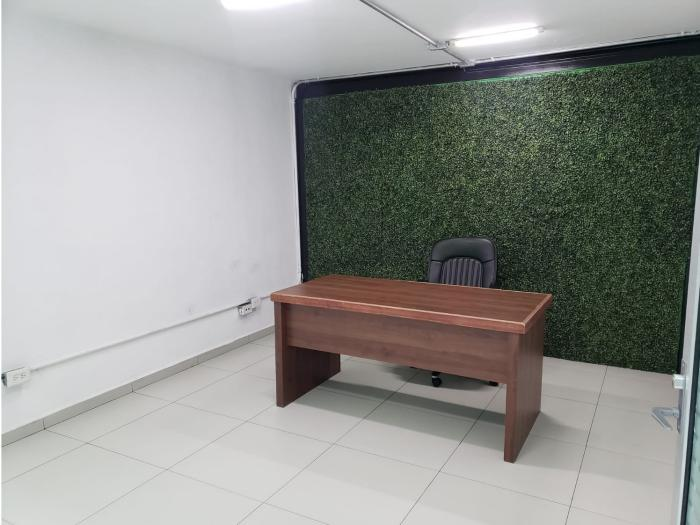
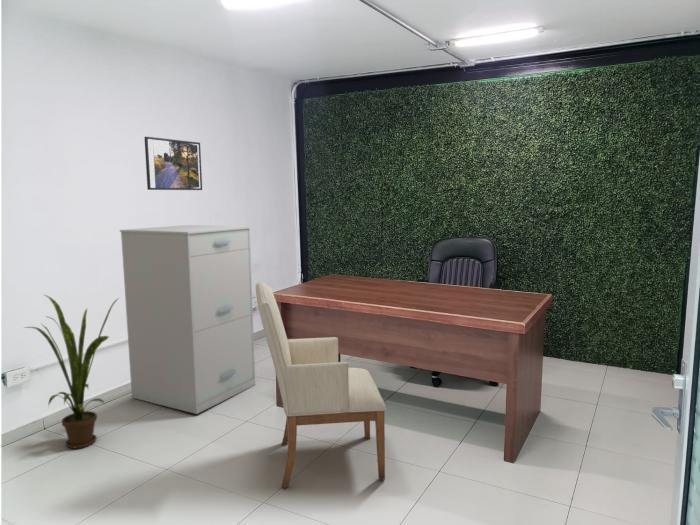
+ chair (318, 372)
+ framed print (175, 165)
+ filing cabinet (192, 311)
+ house plant (67, 373)
